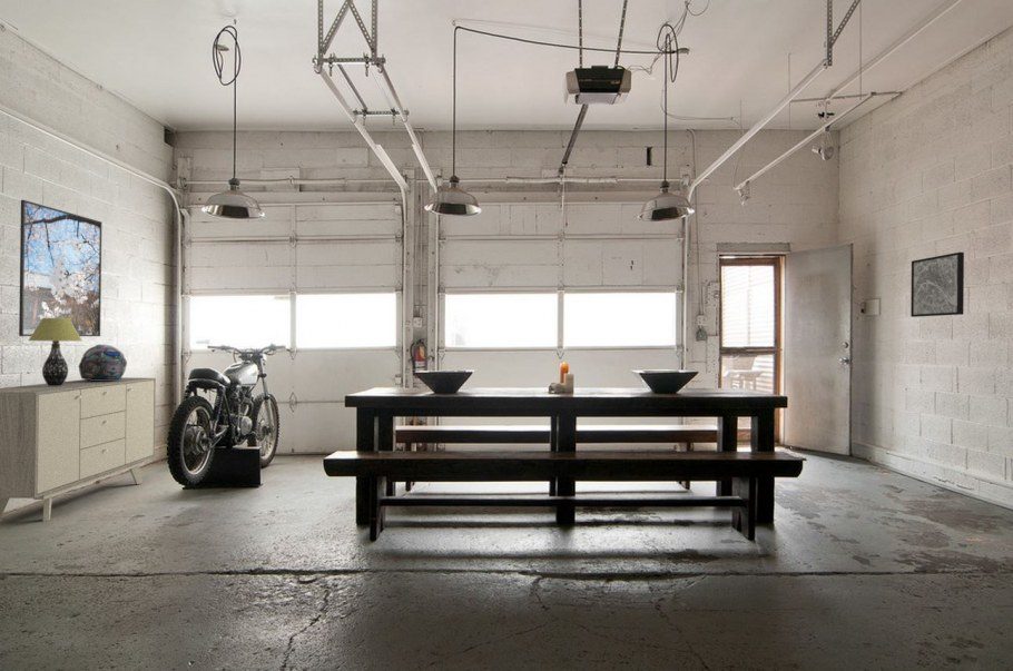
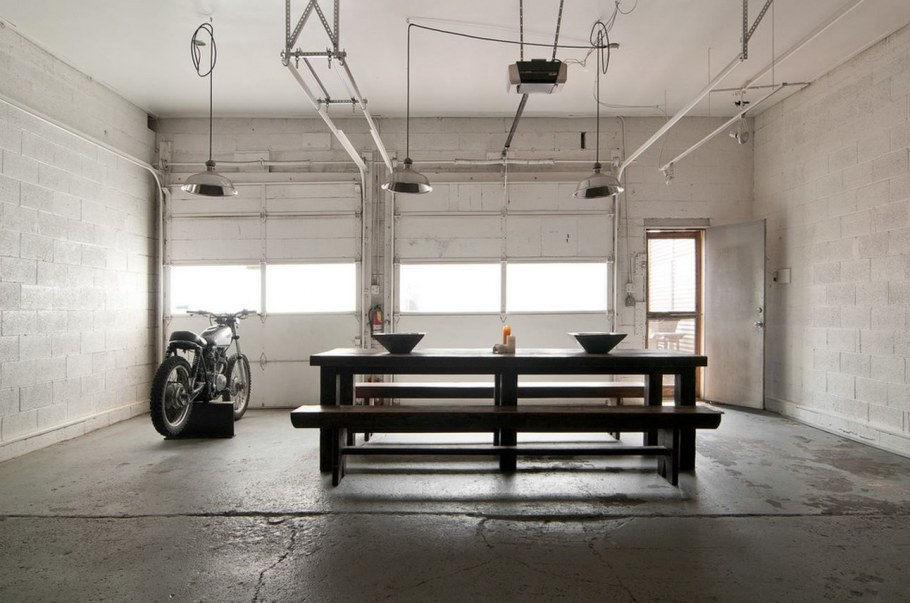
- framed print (63, 274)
- wall art (935, 286)
- table lamp (55, 352)
- motorcycle helmet (101, 363)
- sideboard (76, 442)
